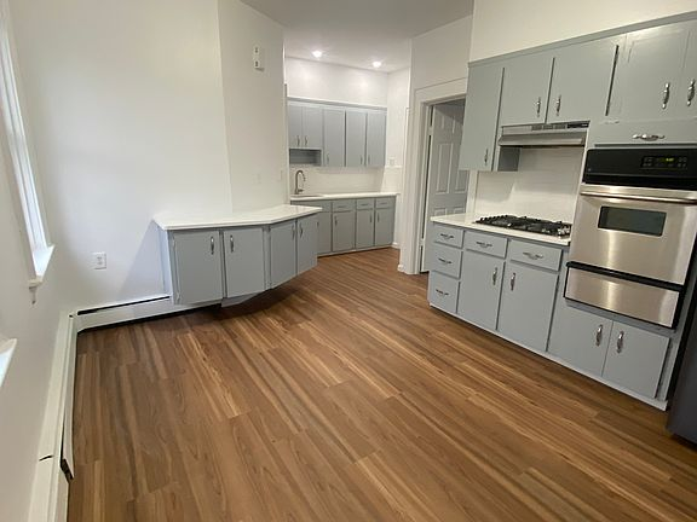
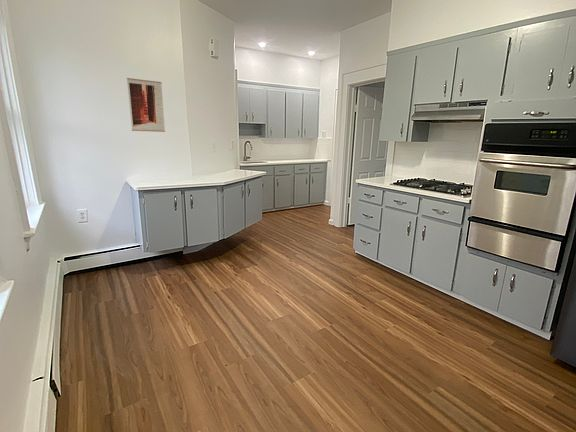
+ wall art (146, 106)
